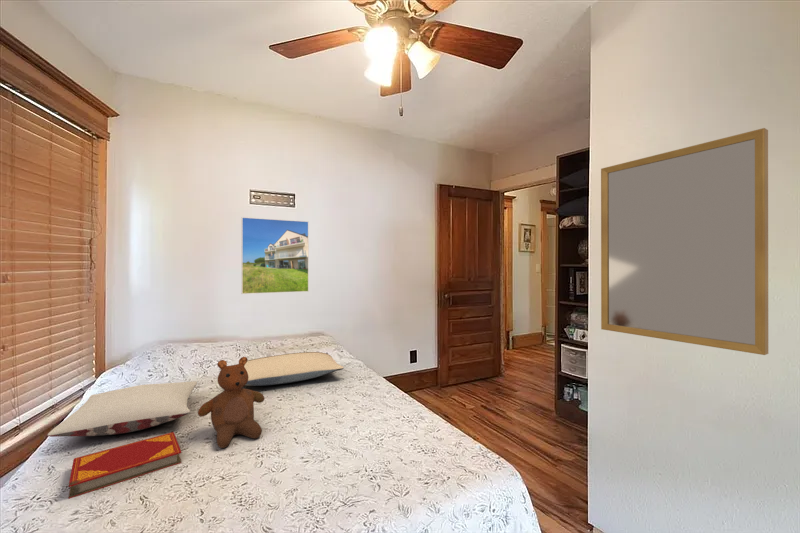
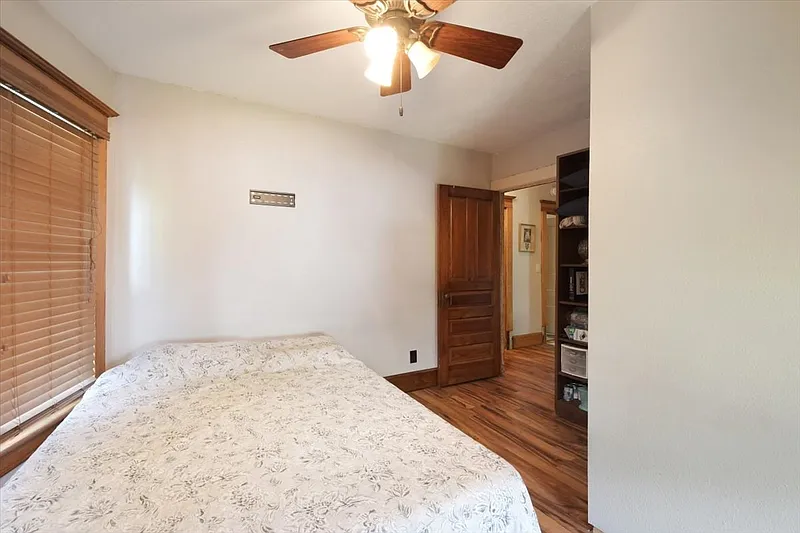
- teddy bear (235, 398)
- pillow (286, 368)
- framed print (276, 256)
- hardback book (128, 460)
- pillow (137, 403)
- home mirror (671, 246)
